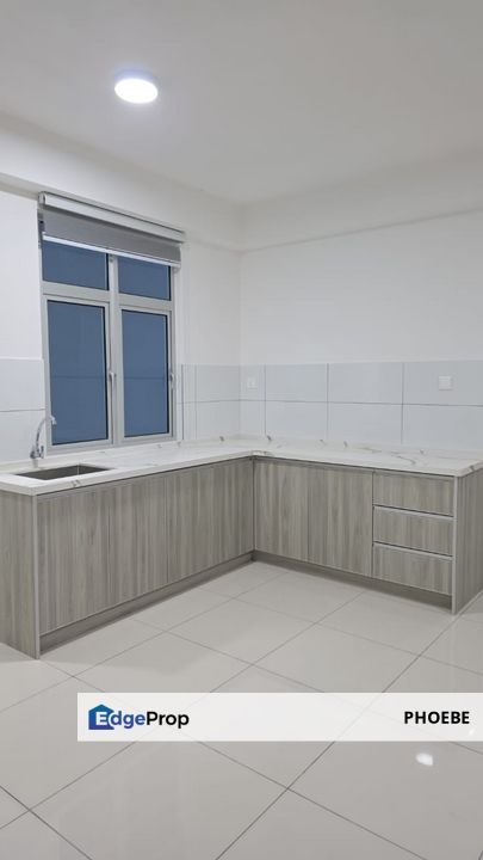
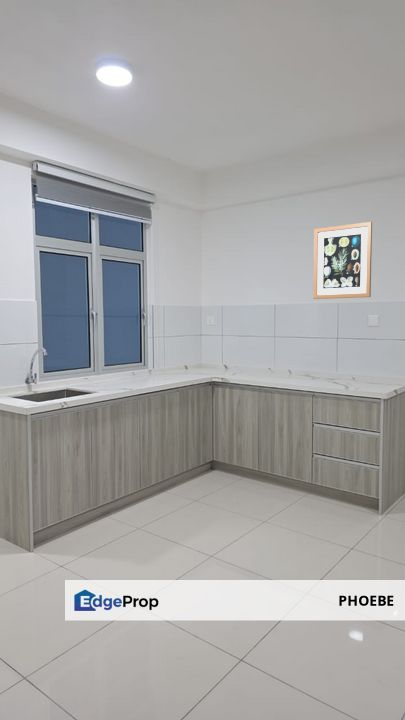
+ wall art (341, 261)
